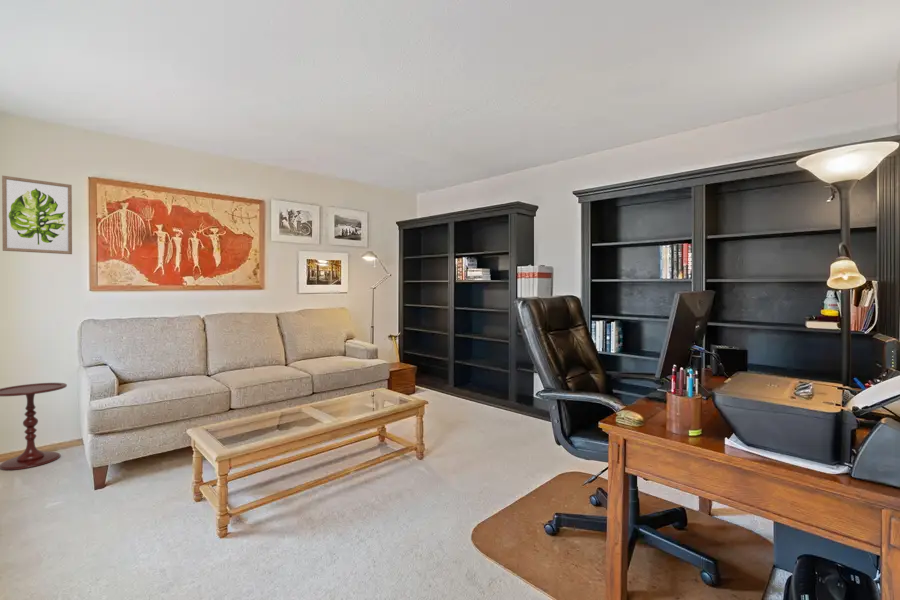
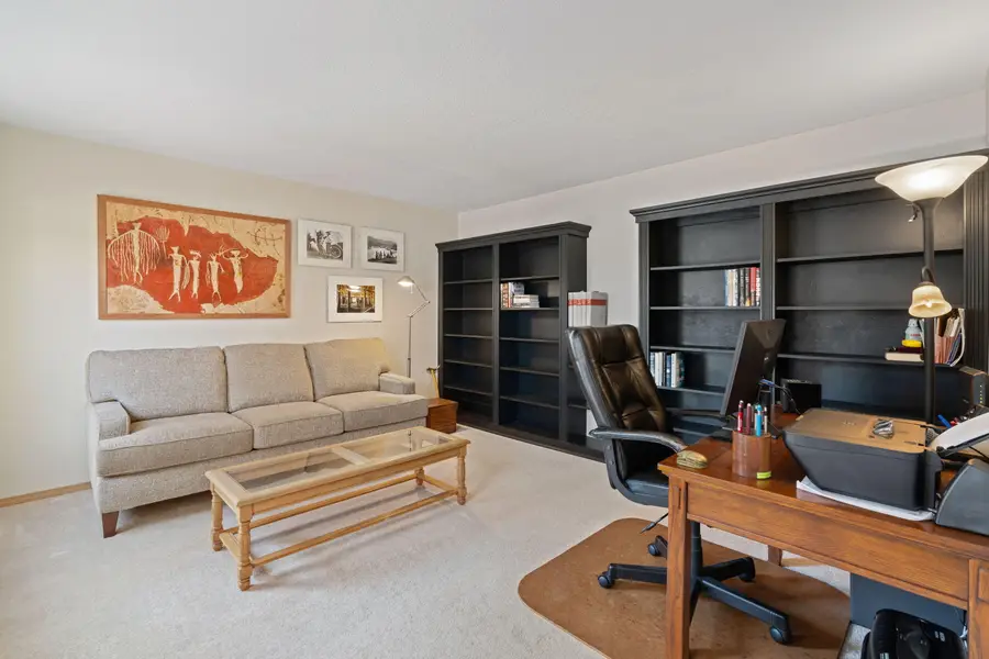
- wall art (38, 216)
- side table (30, 424)
